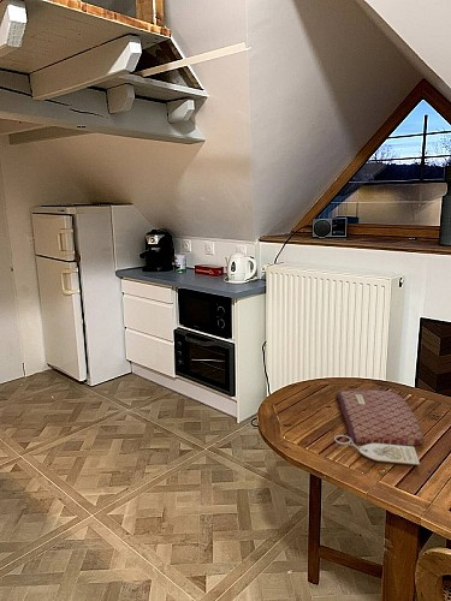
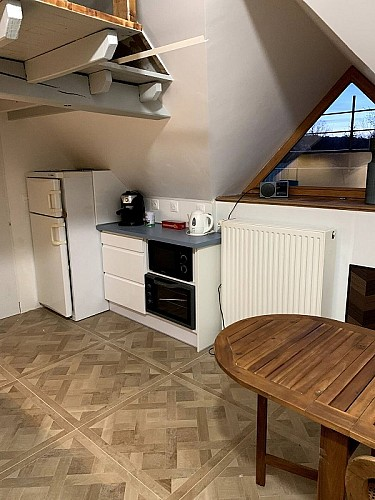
- placemat (373, 421)
